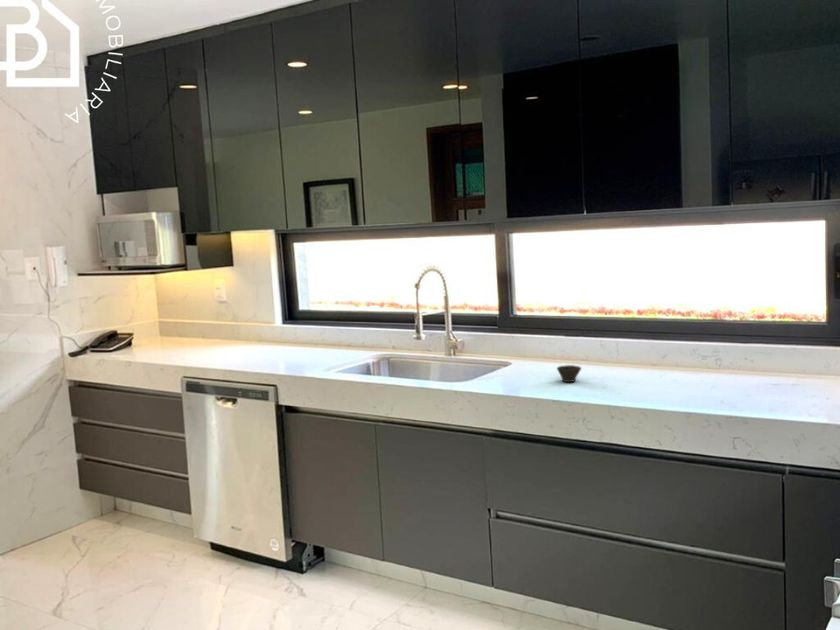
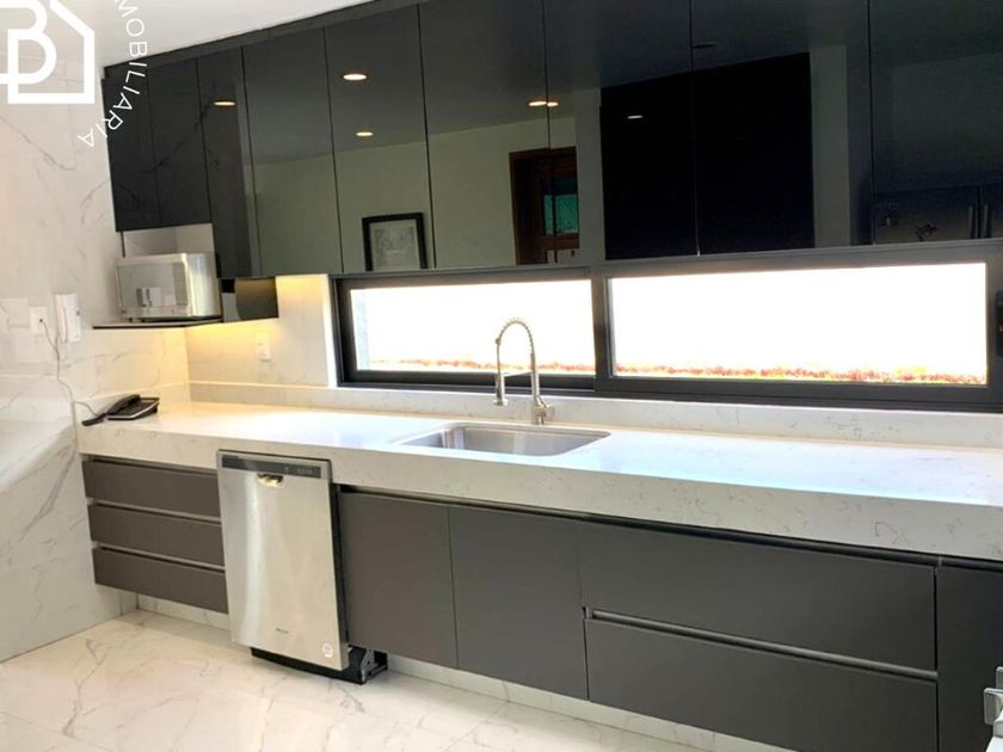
- cup (570, 373)
